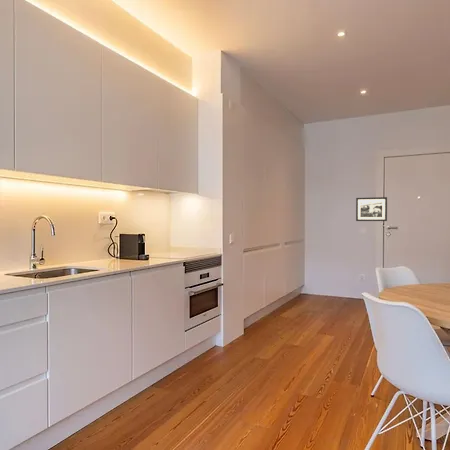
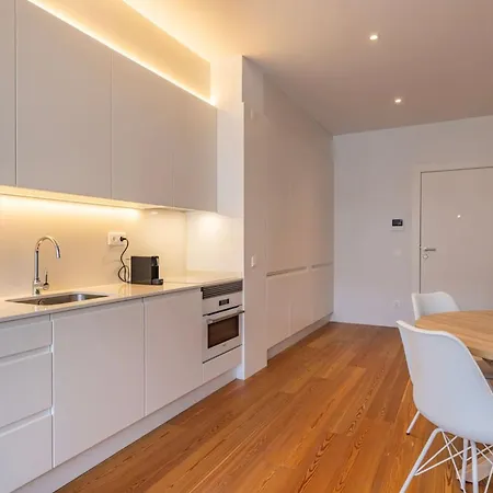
- picture frame (371, 209)
